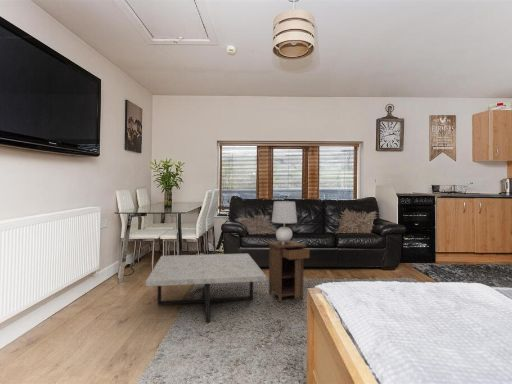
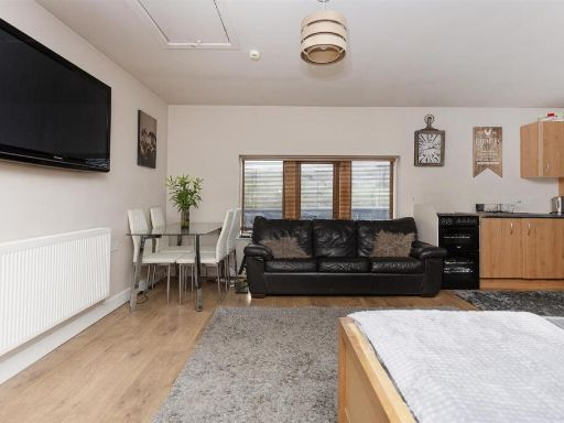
- nightstand (288, 271)
- table lamp (284, 222)
- coffee table (206, 283)
